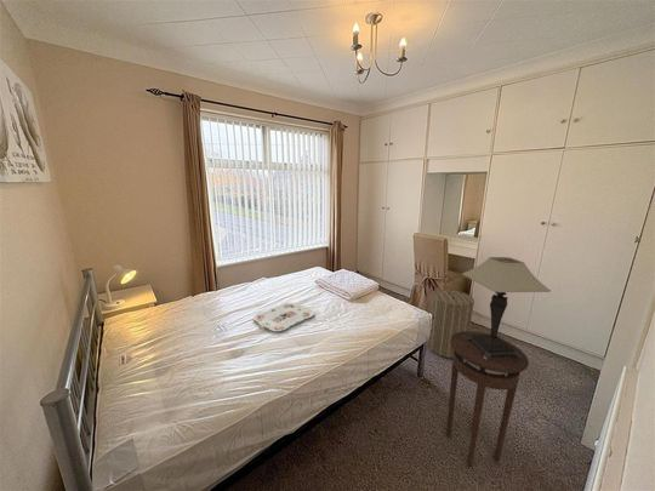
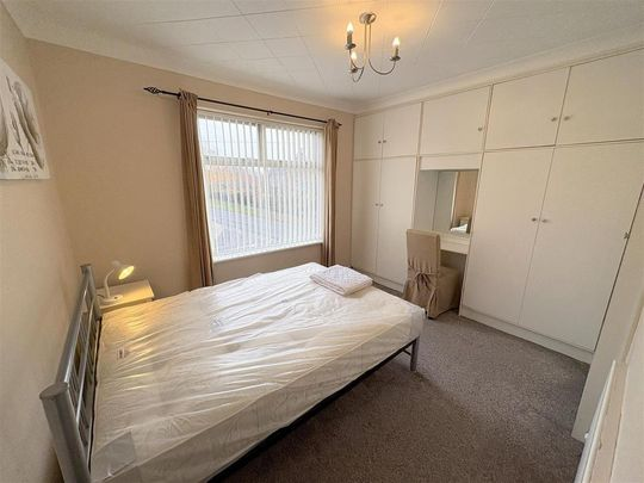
- table lamp (499, 304)
- serving tray (284, 315)
- laundry hamper (449, 318)
- stool (478, 400)
